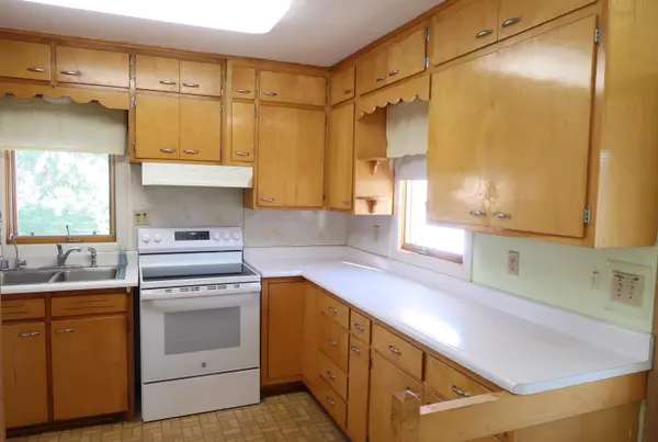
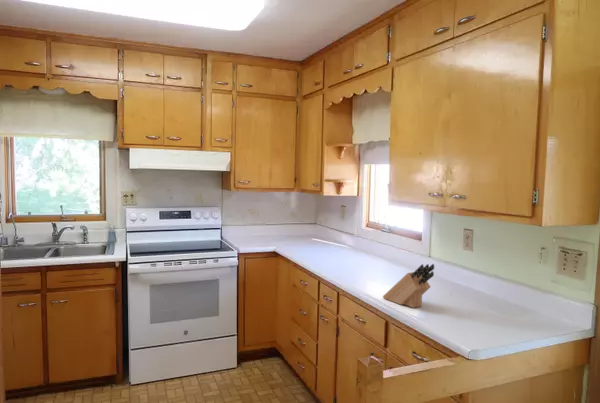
+ knife block (409, 281)
